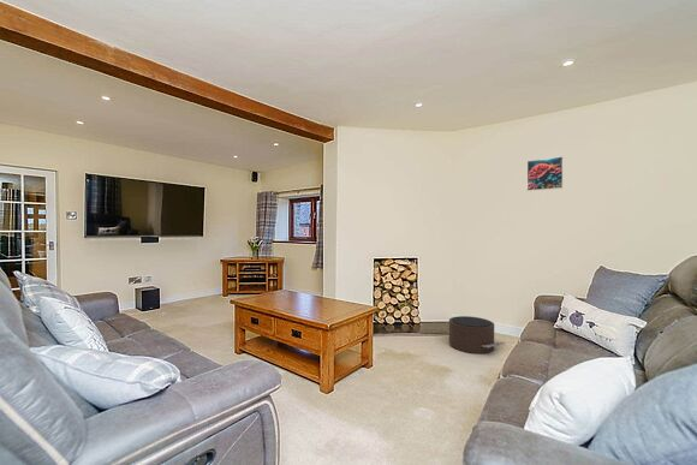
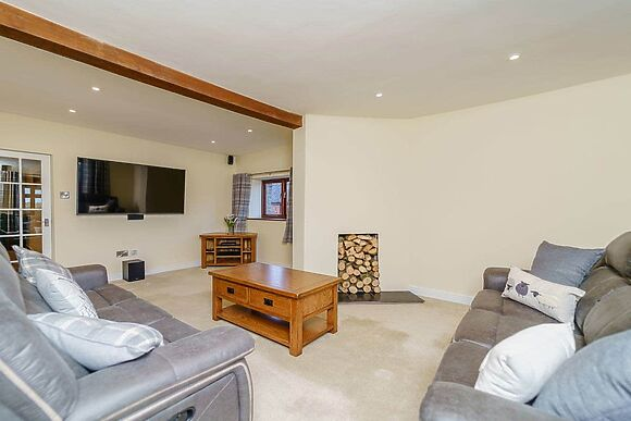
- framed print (544, 174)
- pouf (473, 333)
